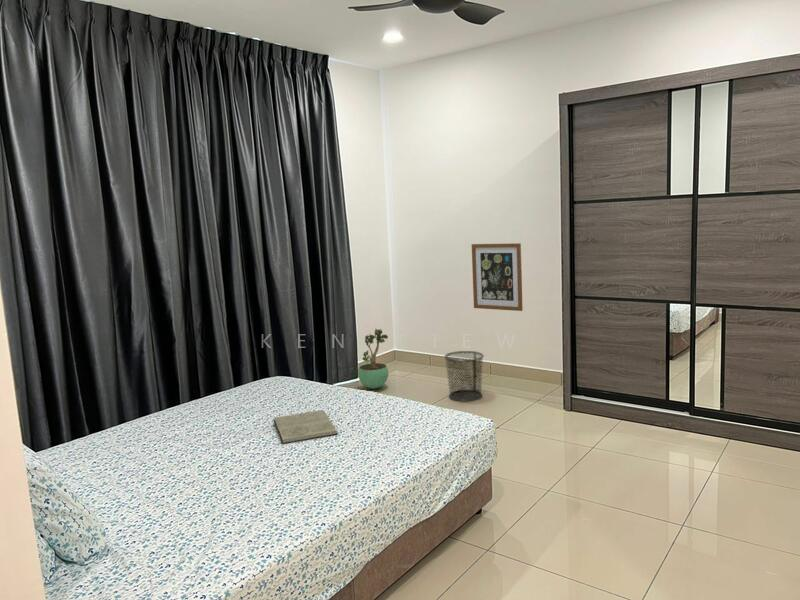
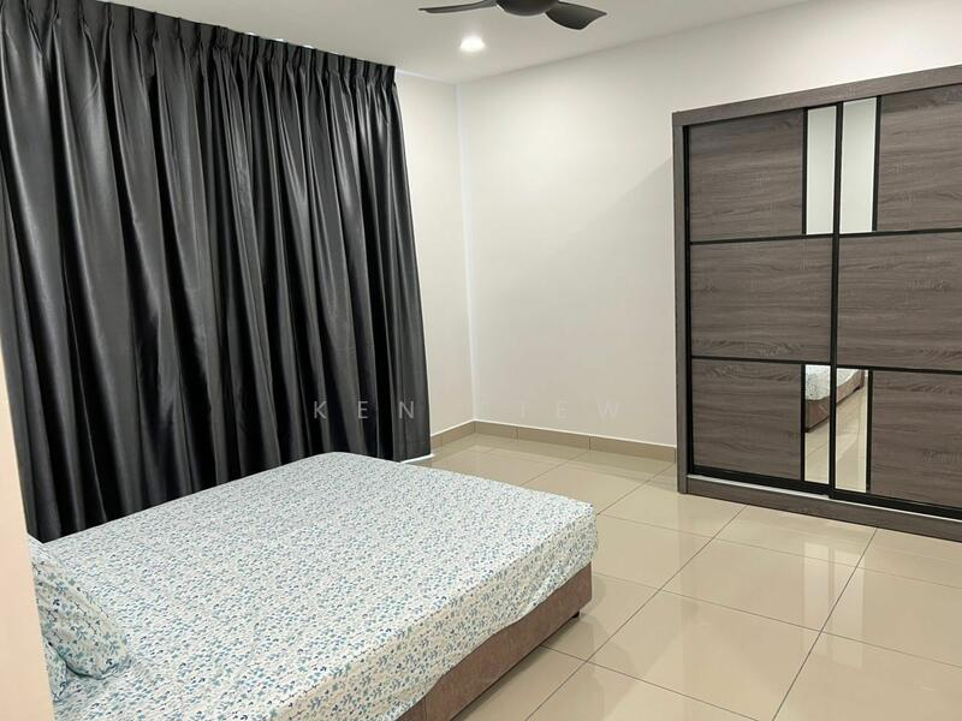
- book (304, 425)
- waste bin (464, 375)
- potted plant (373, 358)
- wall art (496, 276)
